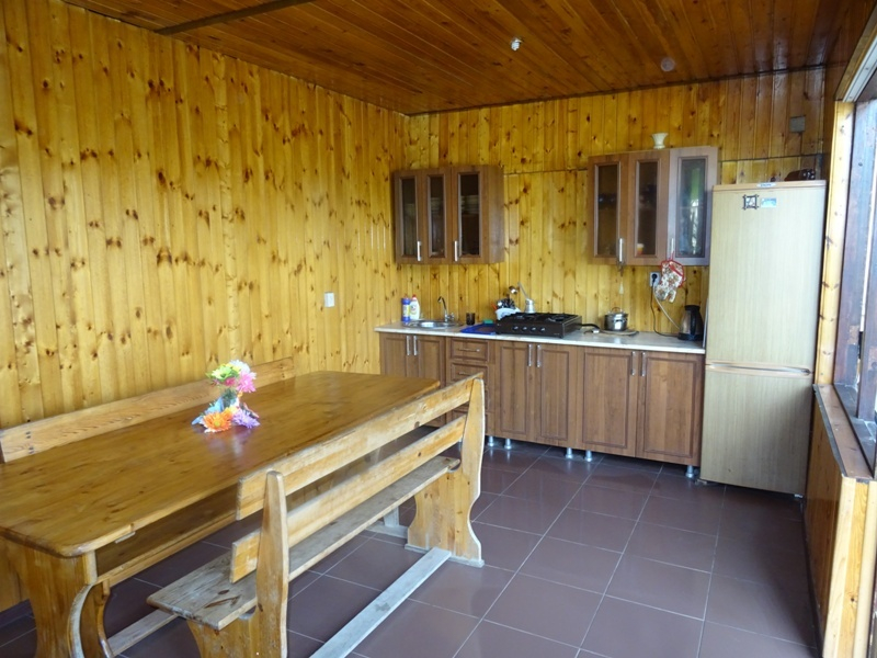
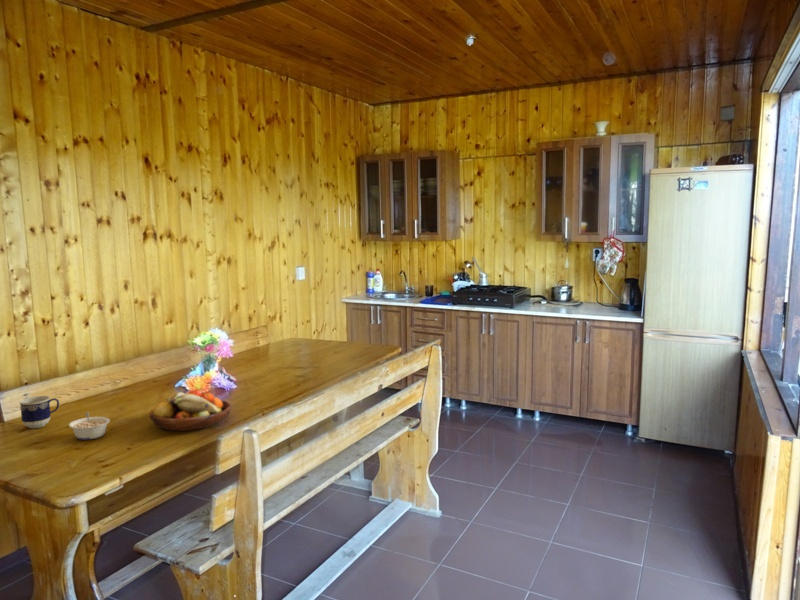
+ cup (40, 411)
+ legume (88, 427)
+ fruit bowl (191, 405)
